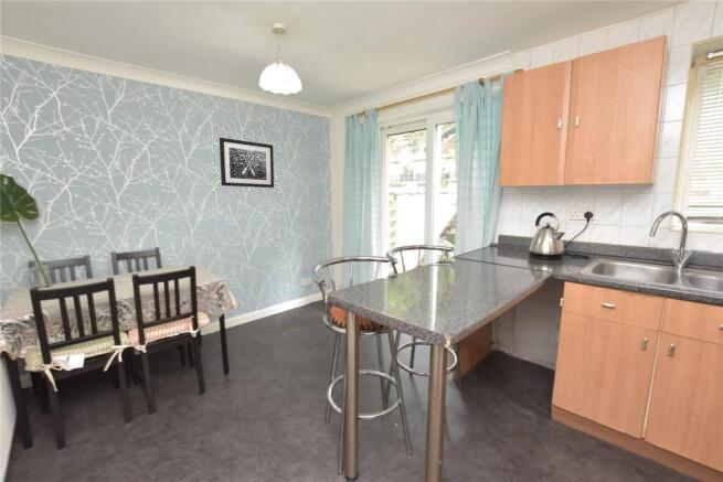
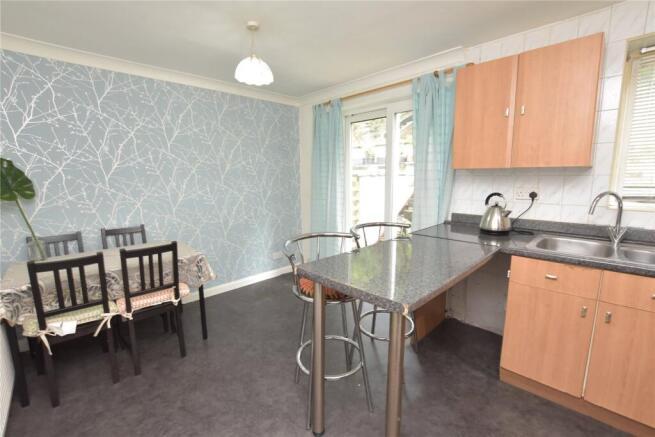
- wall art (248, 164)
